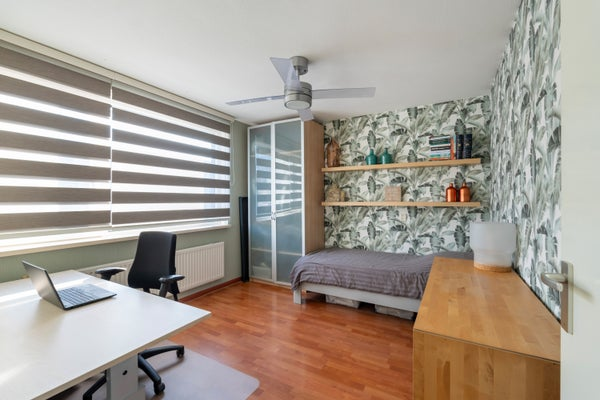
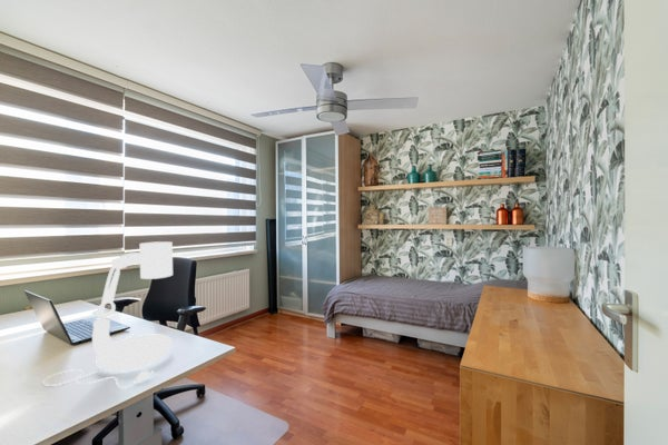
+ desk lamp (115, 306)
